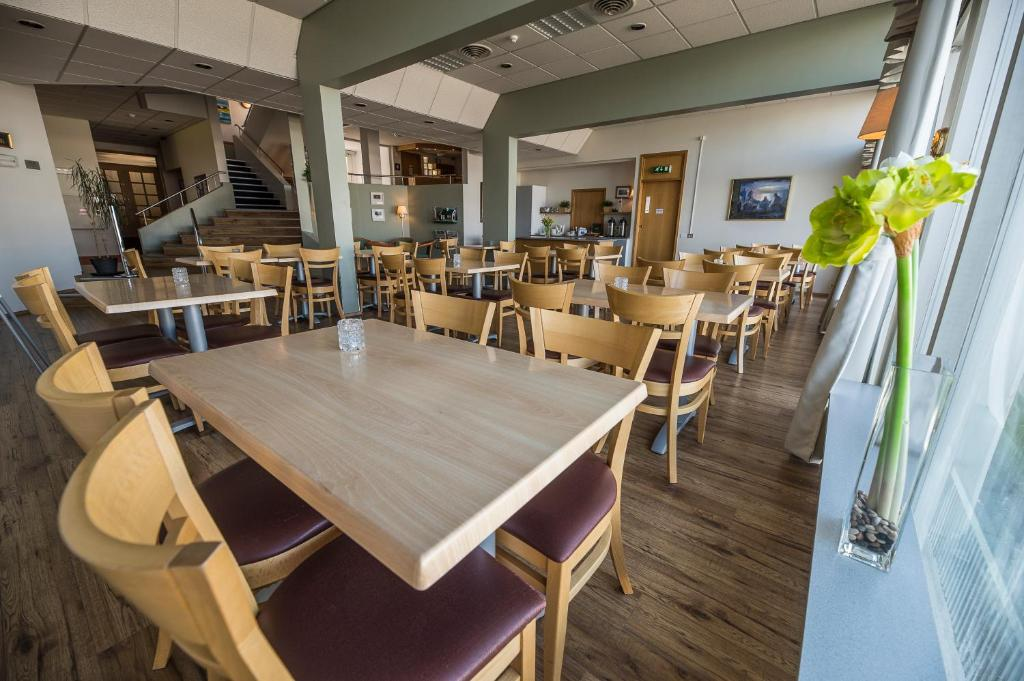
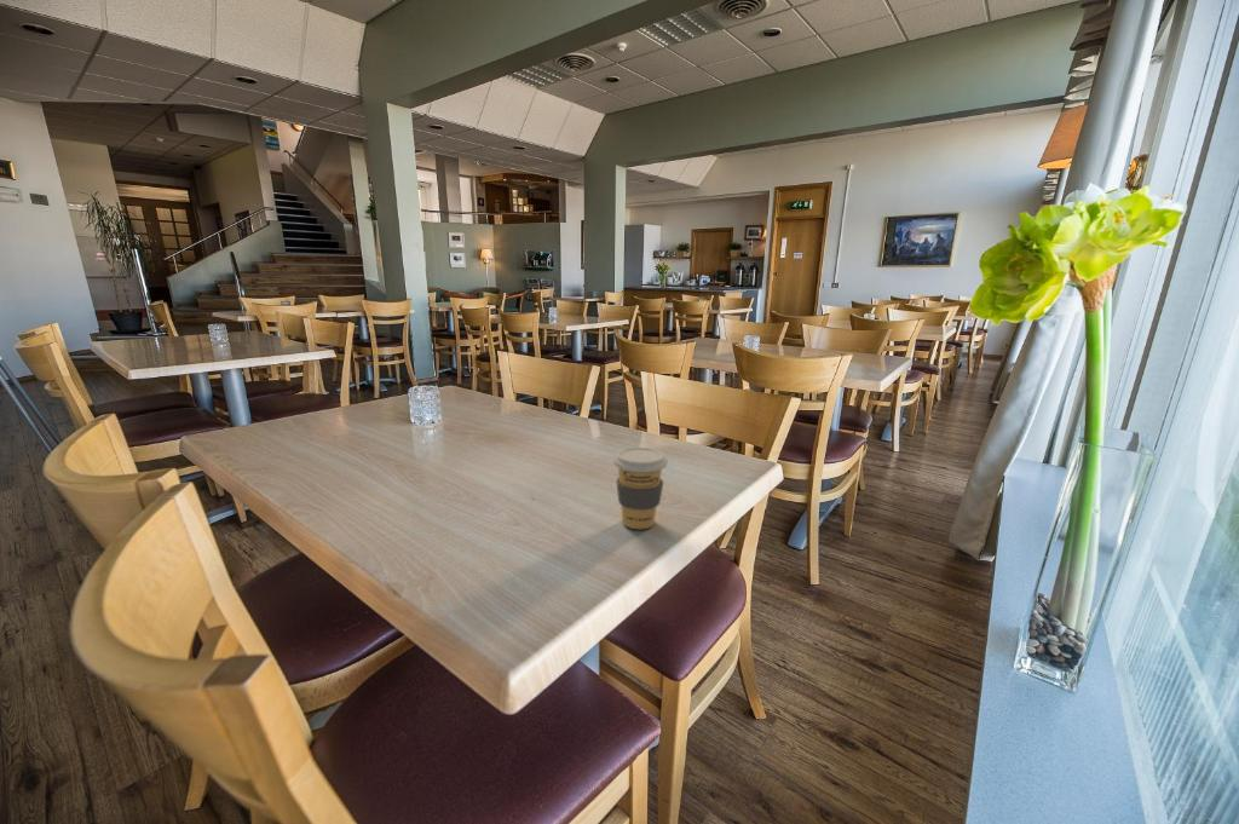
+ coffee cup (639, 488)
